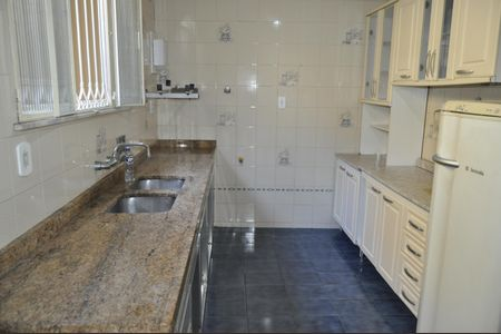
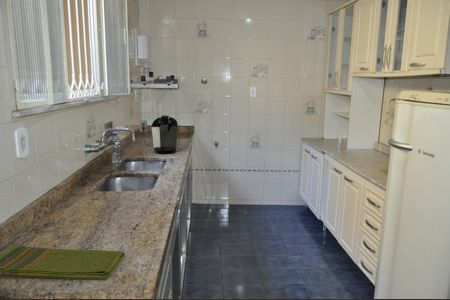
+ dish towel (58, 259)
+ coffee maker (158, 133)
